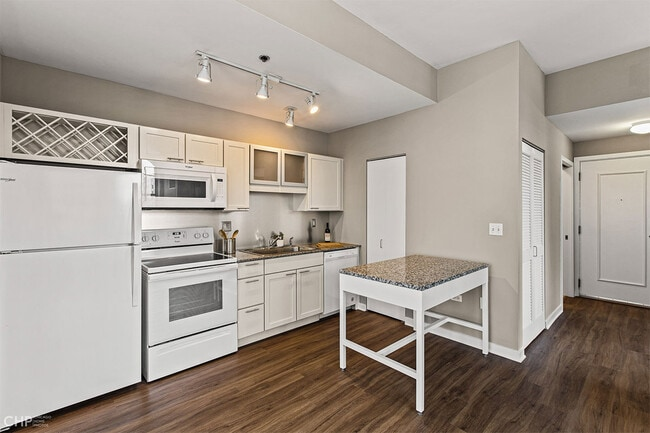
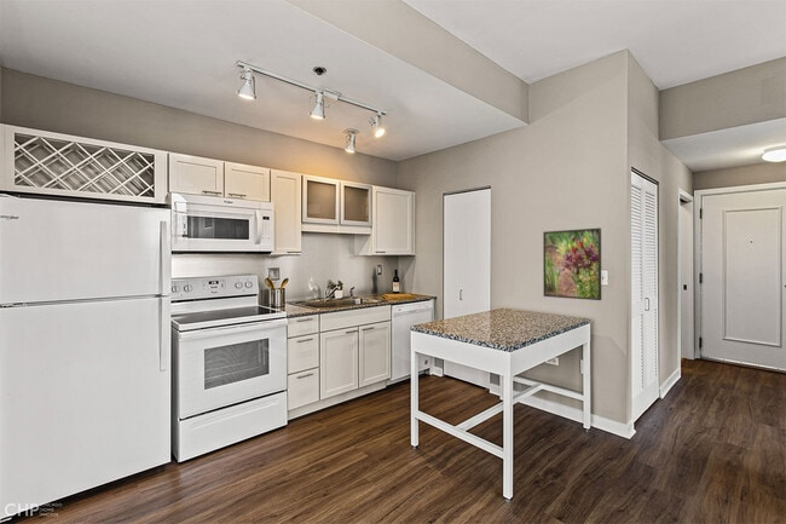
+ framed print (571, 264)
